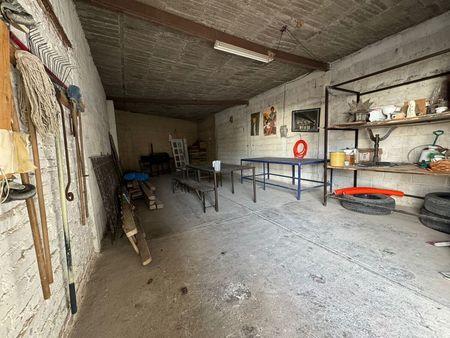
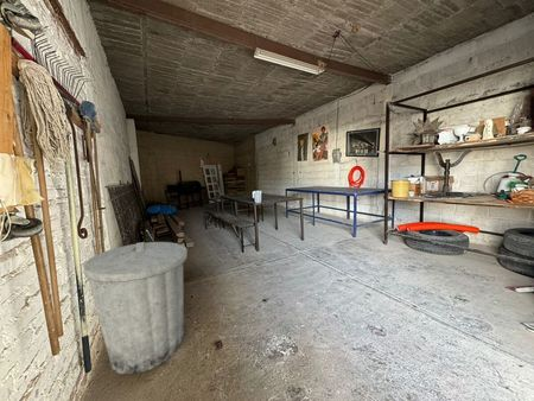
+ trash can (145, 294)
